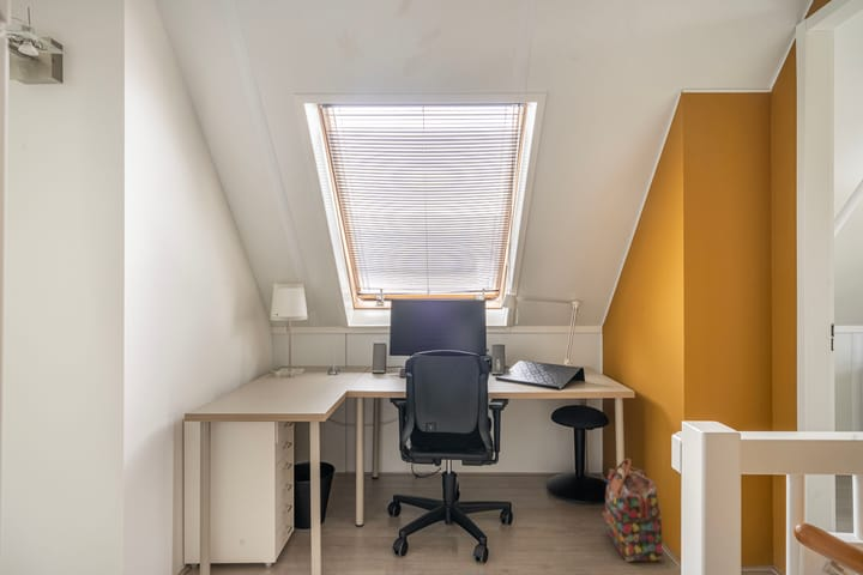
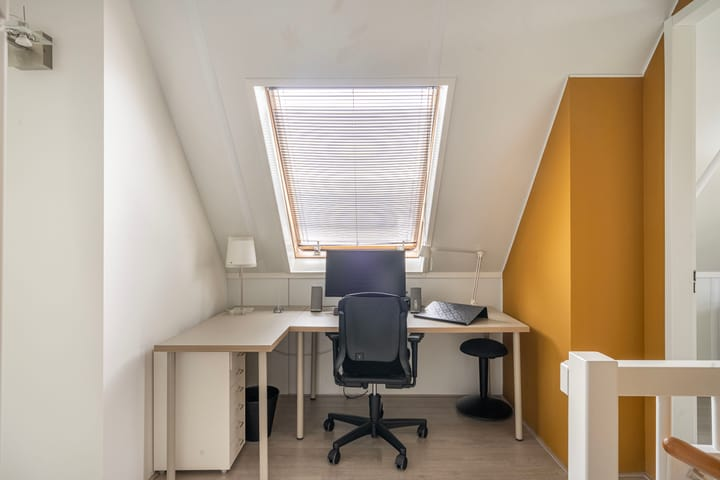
- backpack (632, 502)
